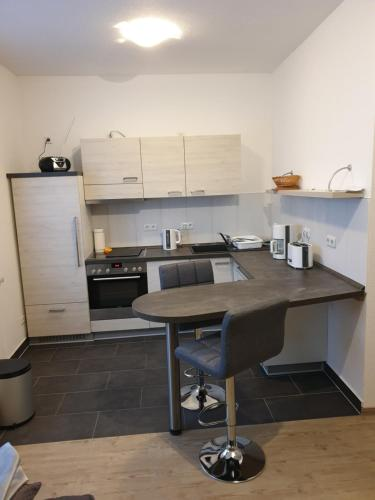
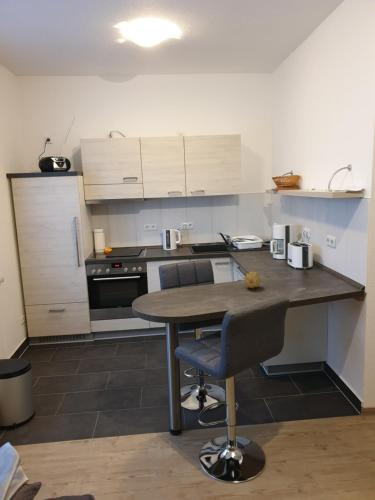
+ fruit (252, 279)
